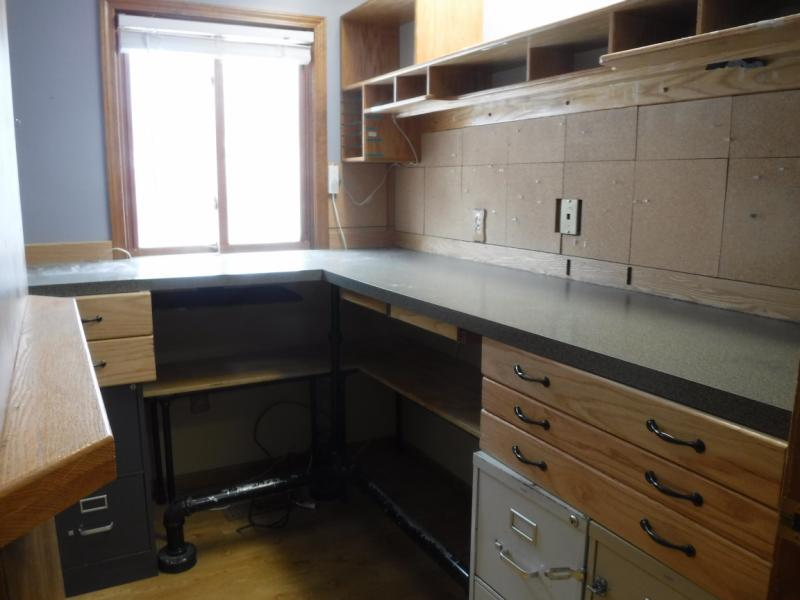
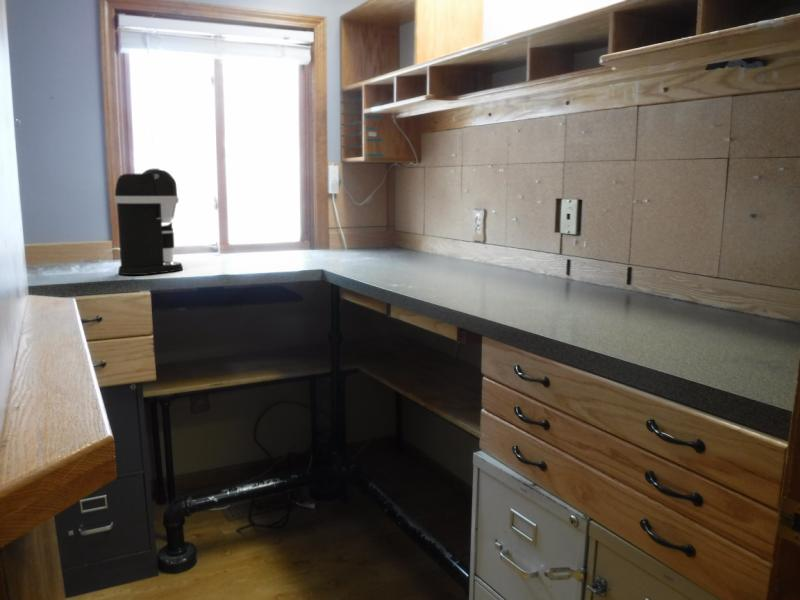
+ coffee maker (148, 220)
